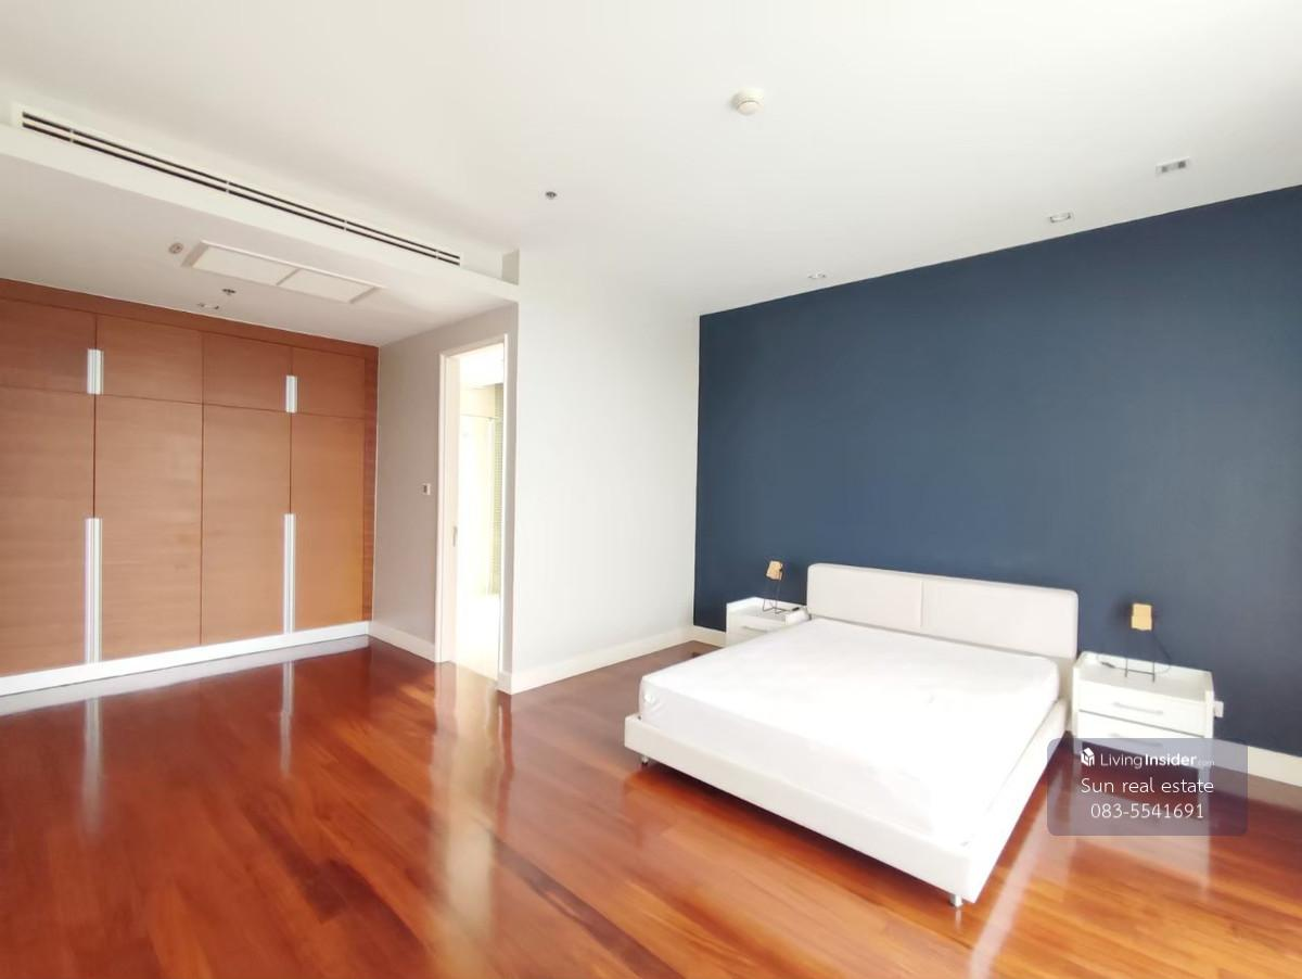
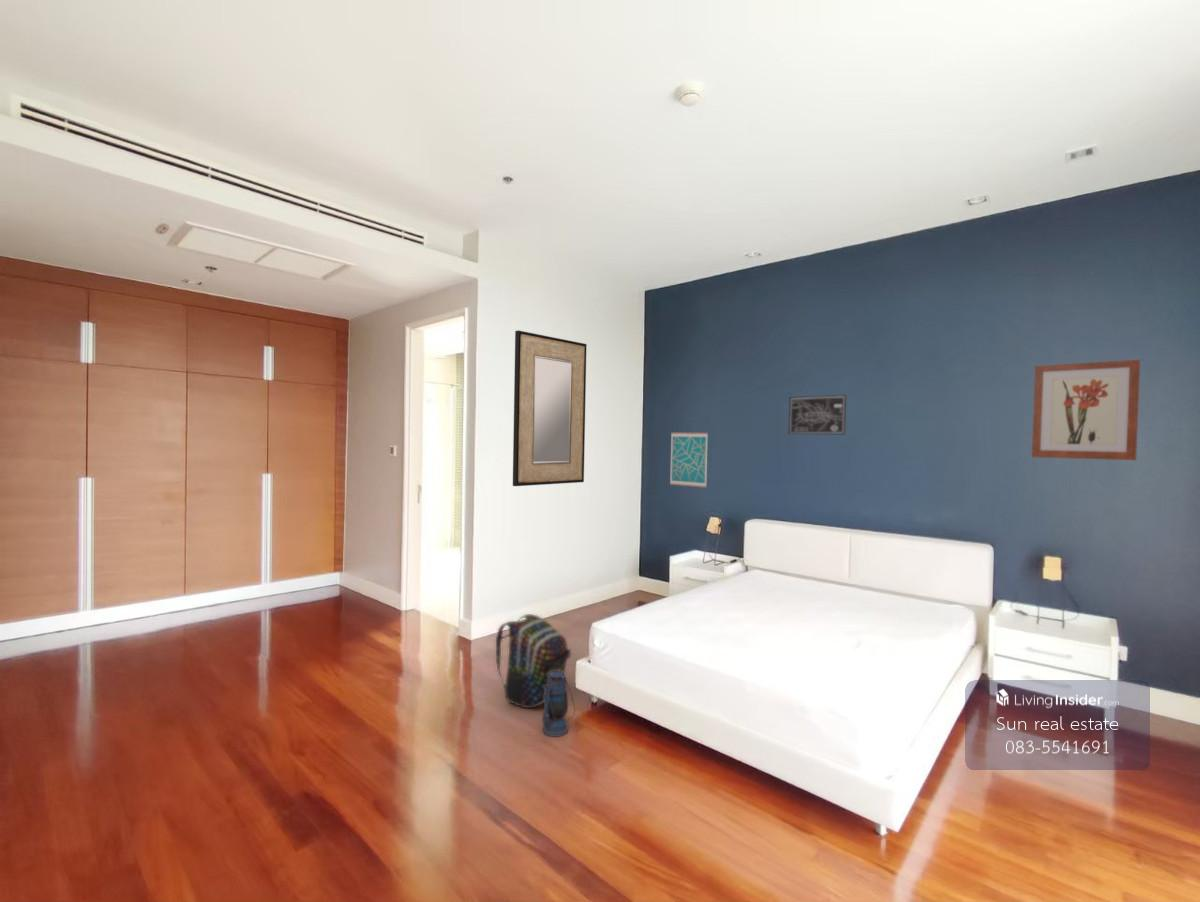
+ home mirror (551, 411)
+ wall art (816, 415)
+ backpack (532, 660)
+ lantern (557, 701)
+ wall art (688, 459)
+ wall art (1083, 411)
